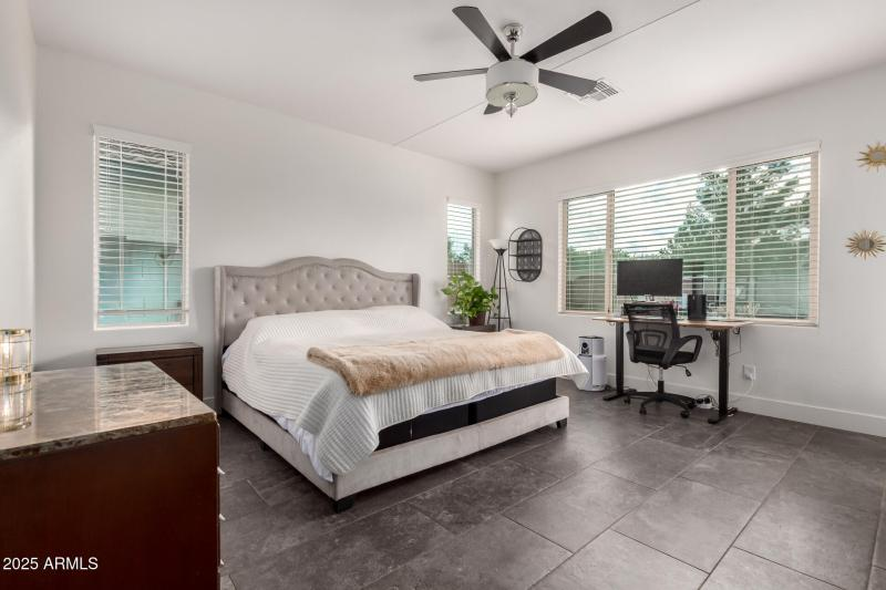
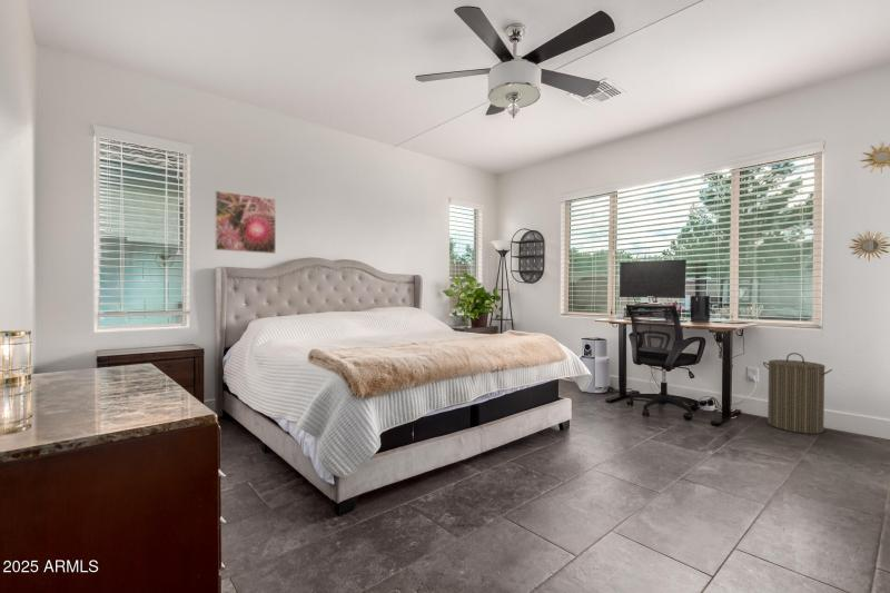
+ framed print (246, 223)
+ laundry hamper (795, 389)
